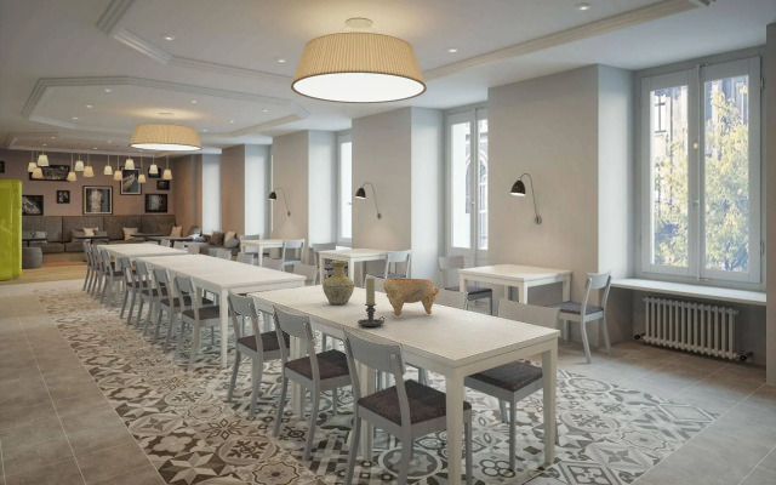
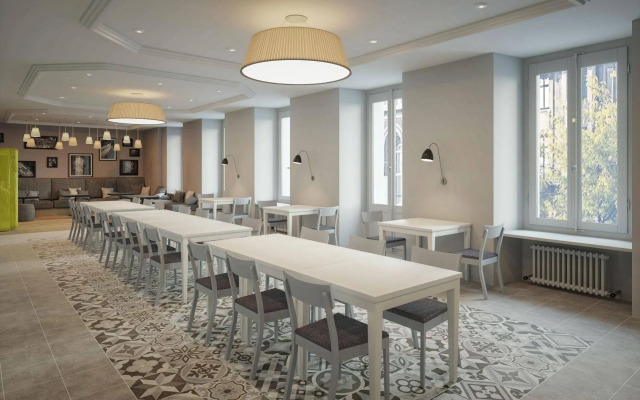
- decorative bowl (410, 296)
- candle holder (372, 301)
- vase (338, 281)
